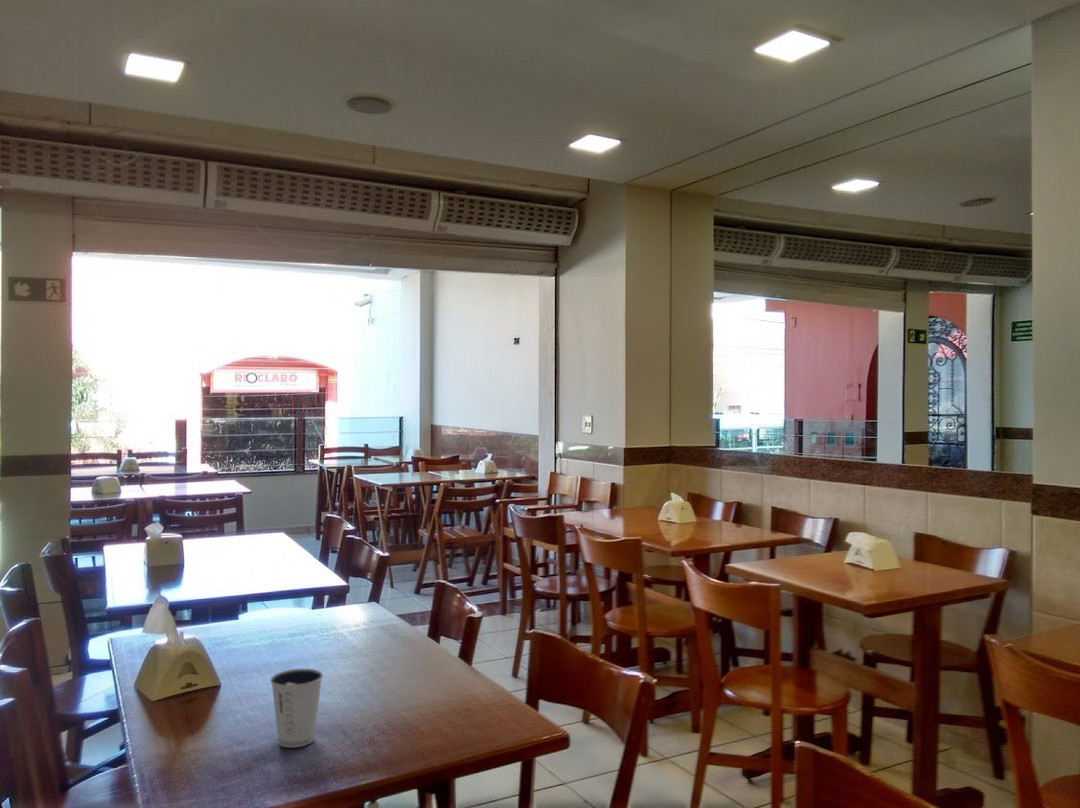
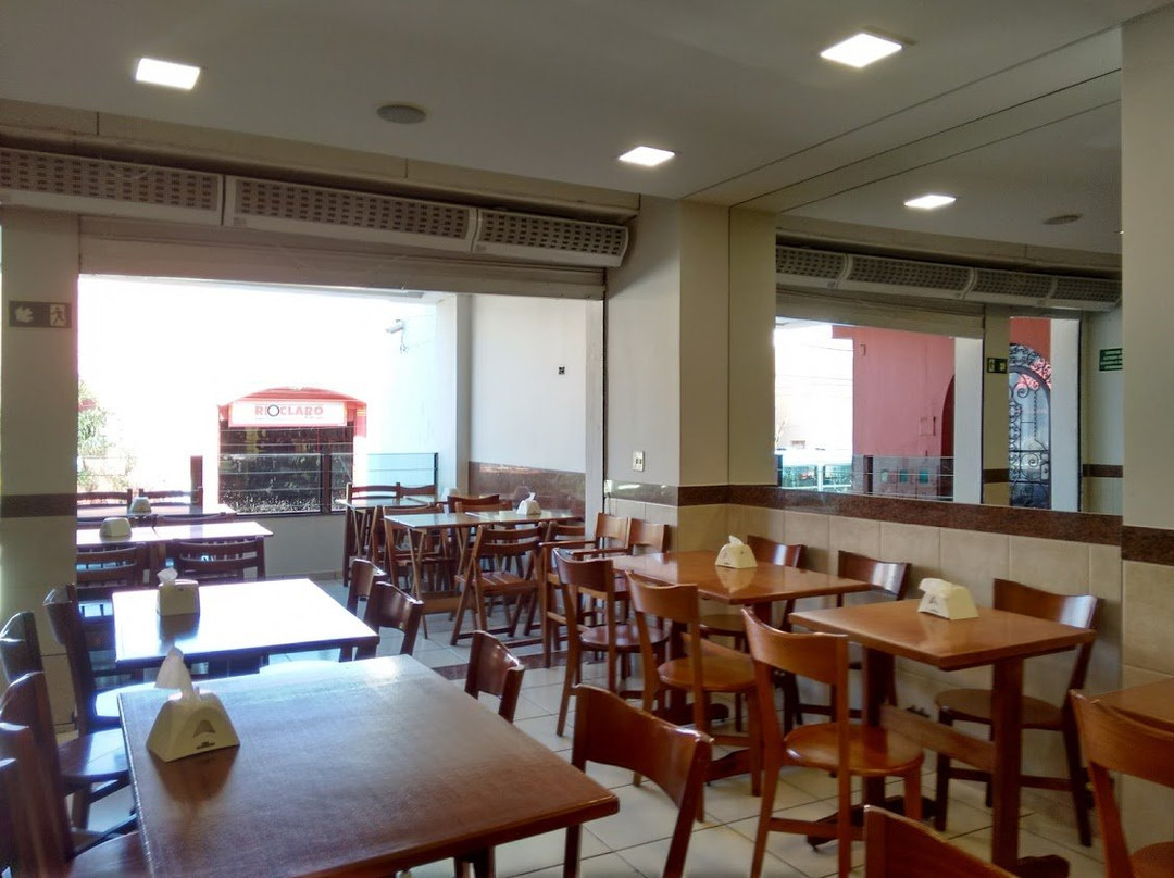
- dixie cup (296, 708)
